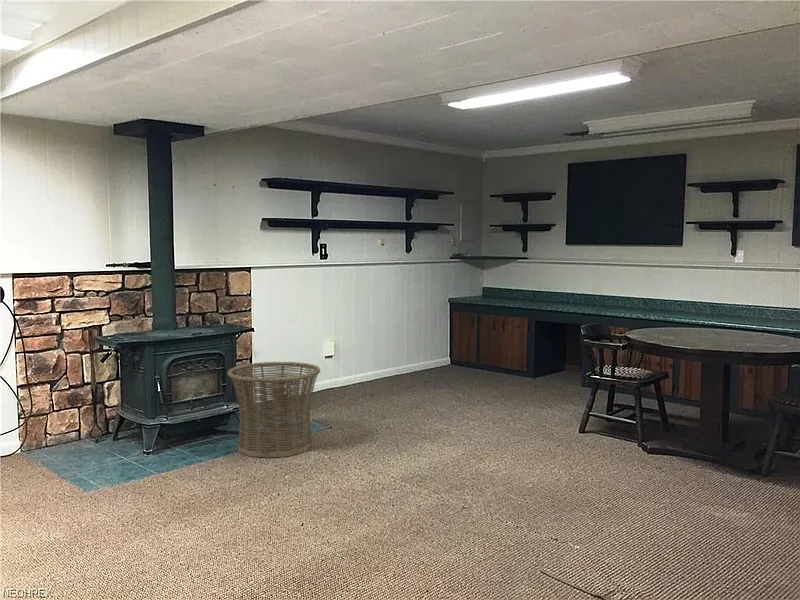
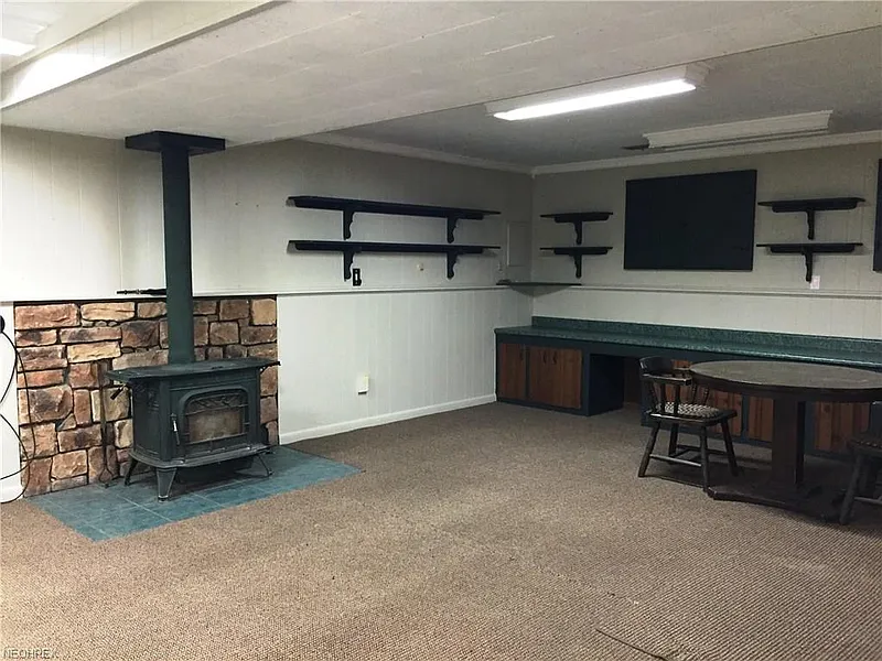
- basket (274, 407)
